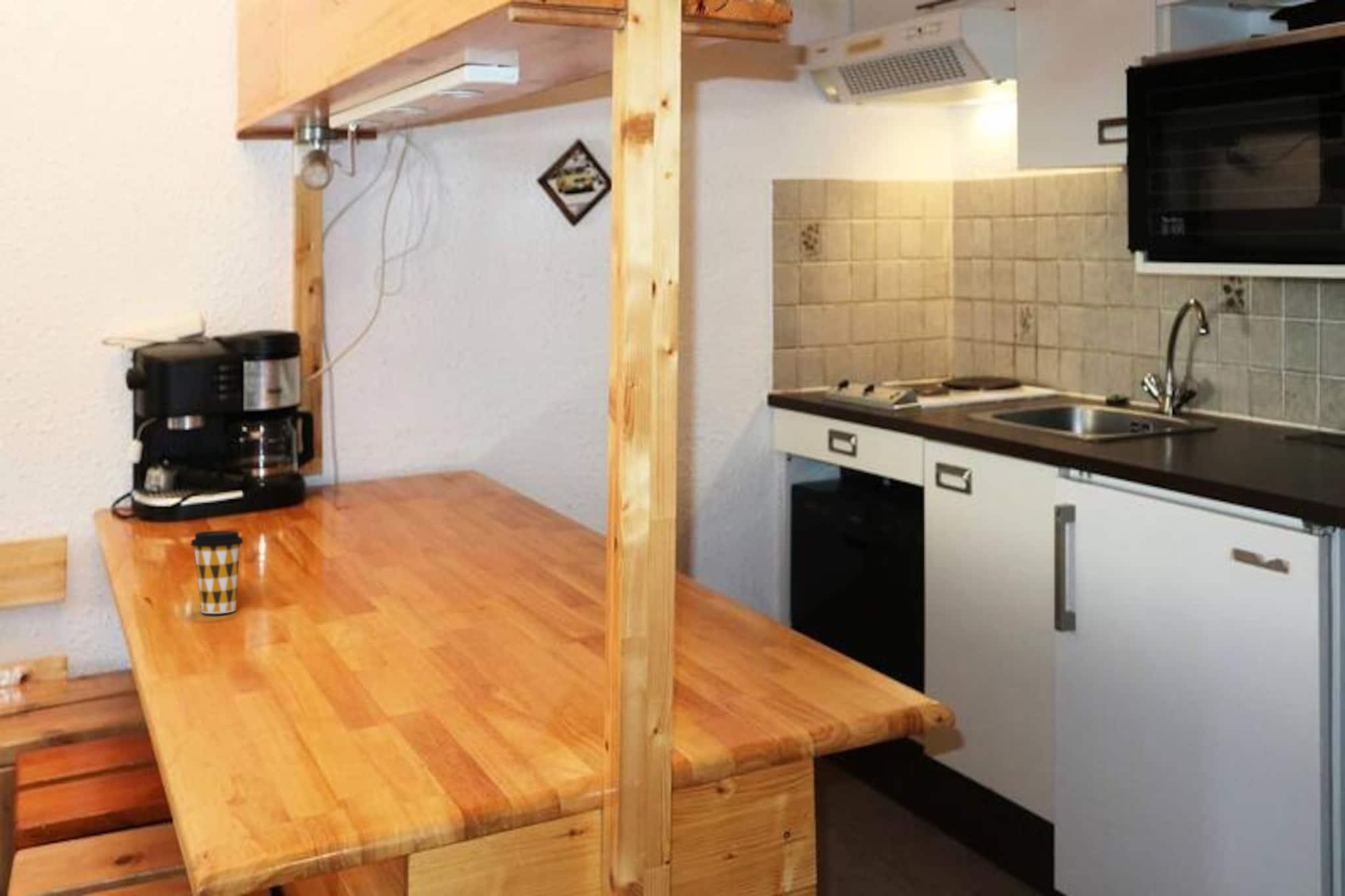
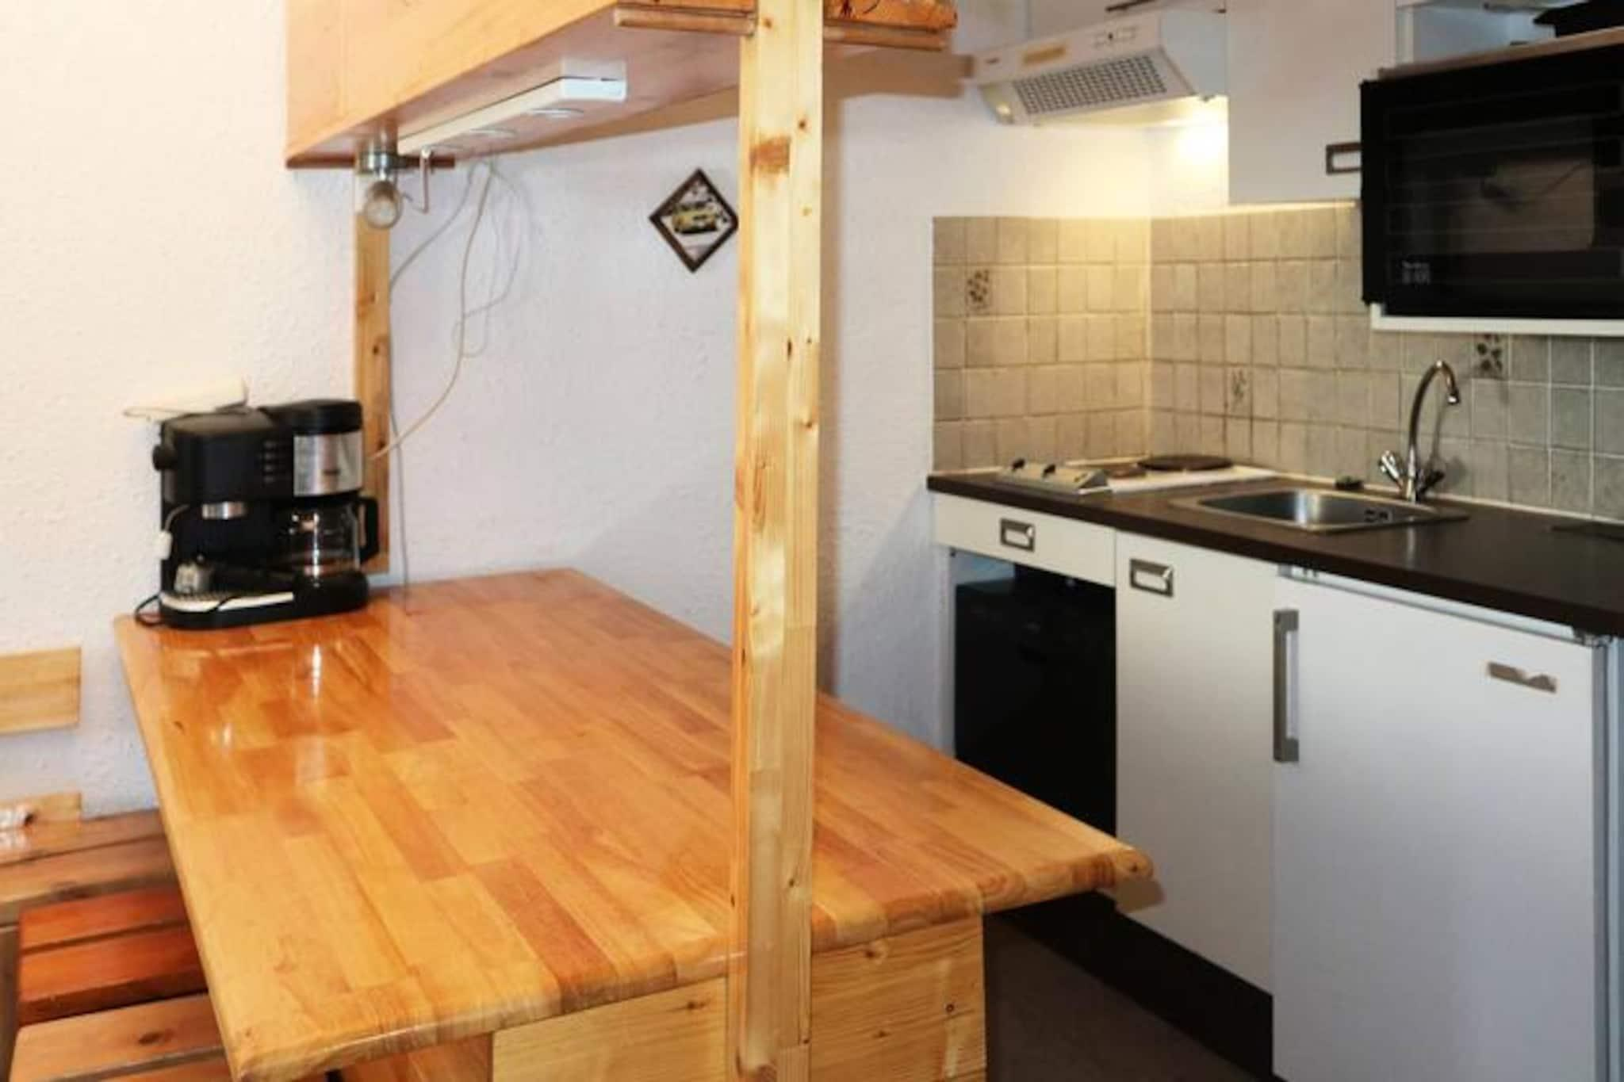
- coffee cup (217, 572)
